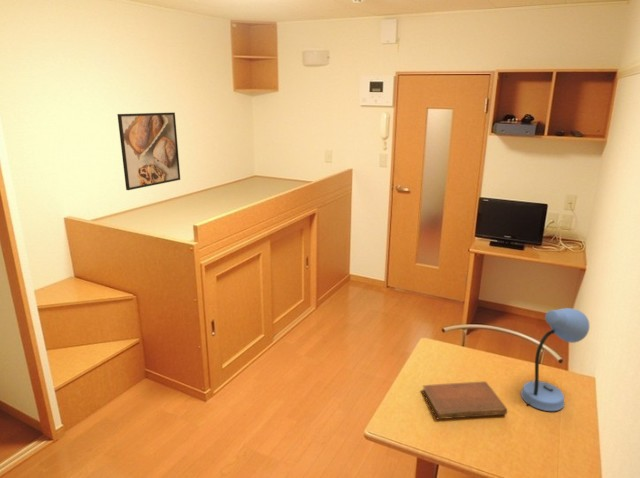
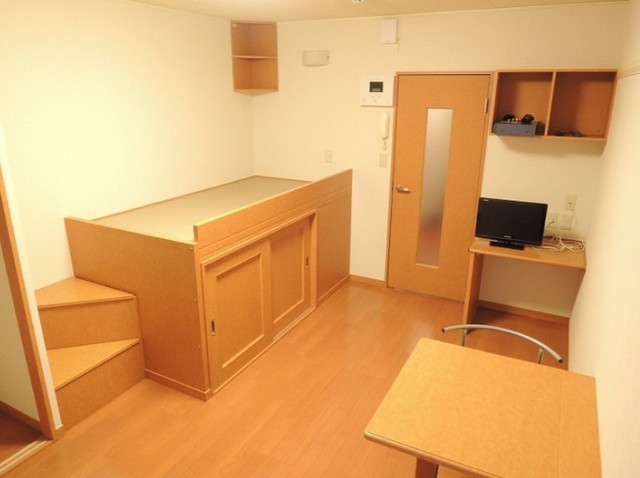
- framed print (151, 149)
- notebook (462, 399)
- desk lamp (542, 346)
